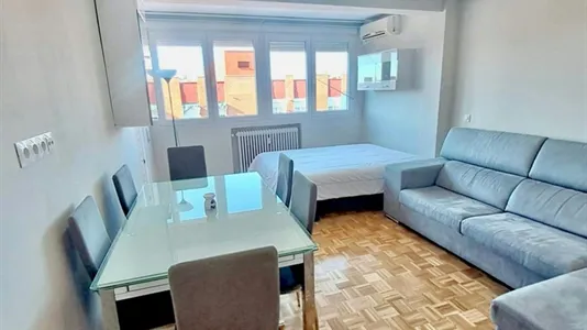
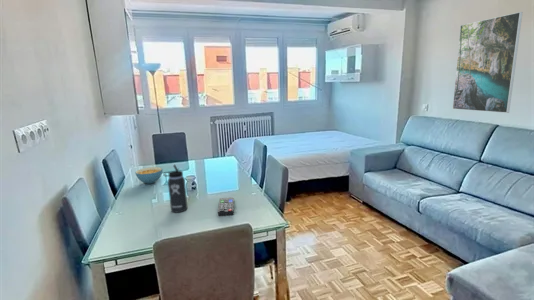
+ thermos bottle (175, 187)
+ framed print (483, 66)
+ remote control (226, 205)
+ cereal bowl (149, 176)
